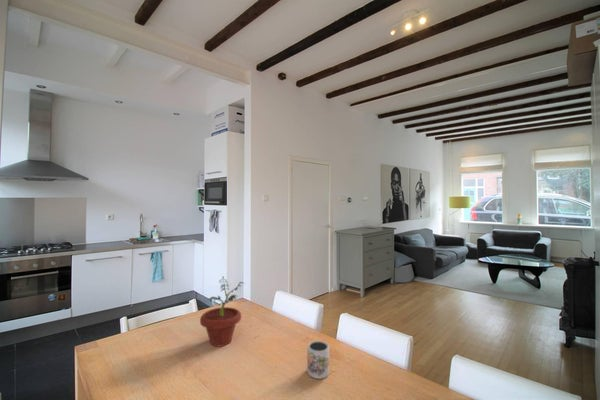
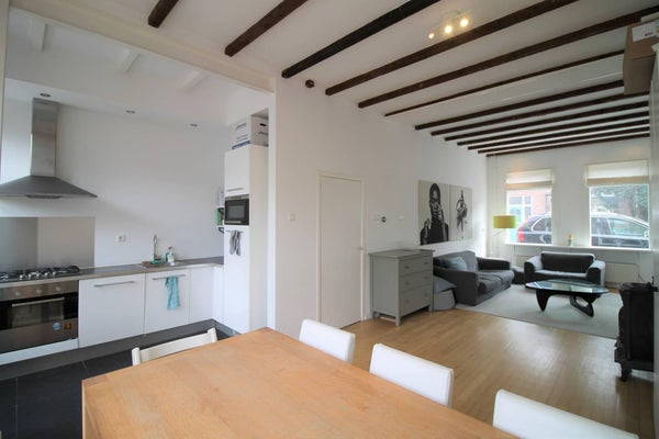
- potted plant (222, 309)
- mug (319, 356)
